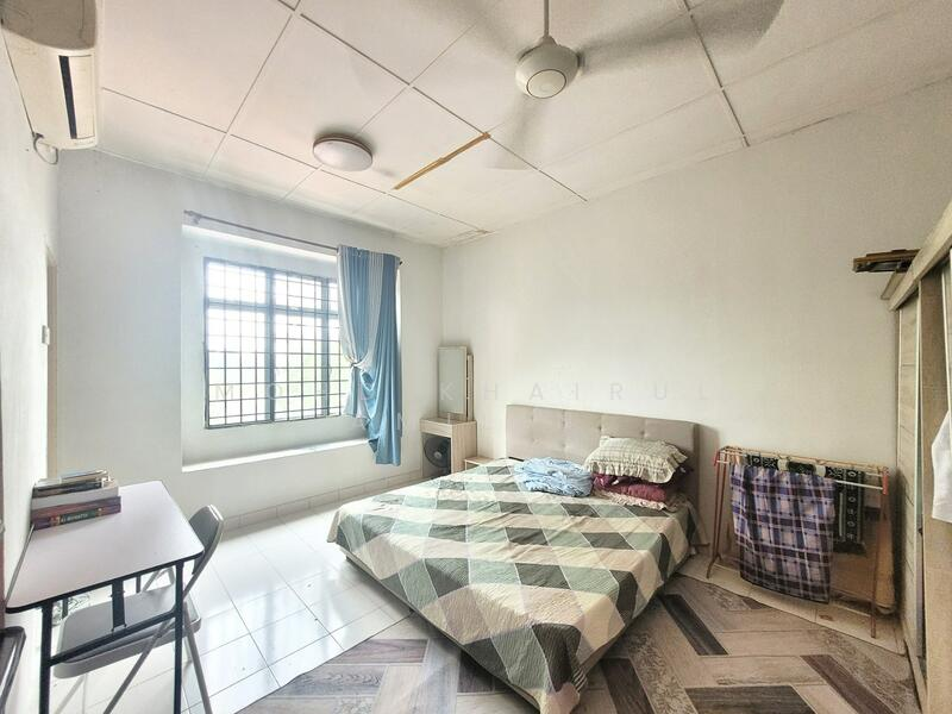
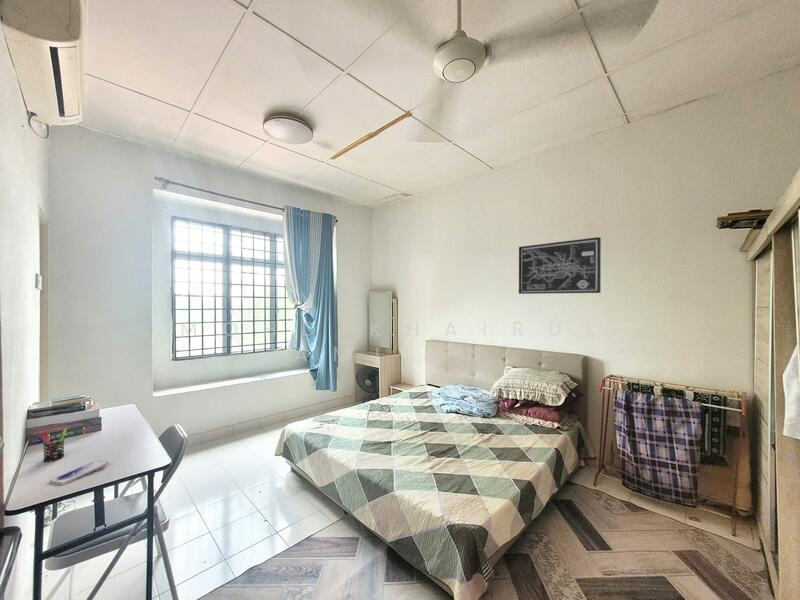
+ smartphone (80, 472)
+ pen holder (54, 444)
+ wall art (556, 268)
